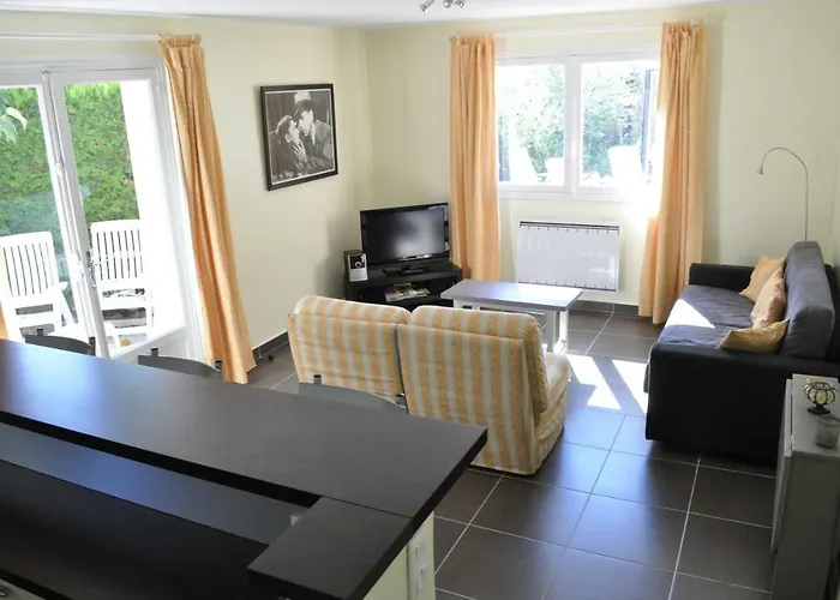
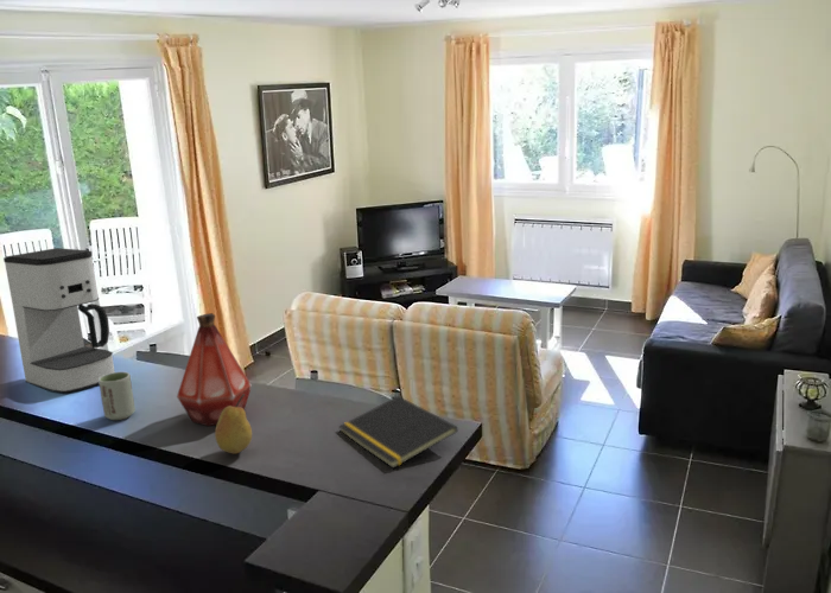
+ notepad (395, 428)
+ bottle (212, 365)
+ fruit (233, 426)
+ coffee maker (68, 315)
+ cup (116, 396)
